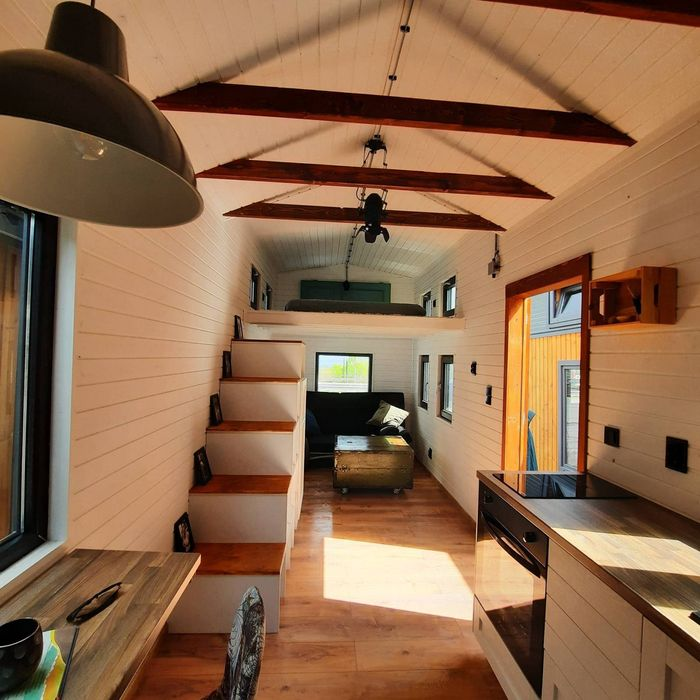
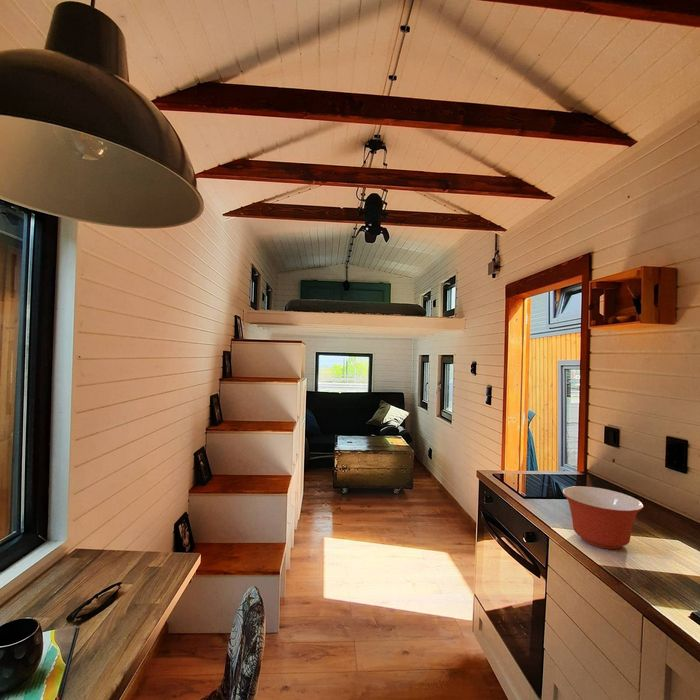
+ mixing bowl (600, 519)
